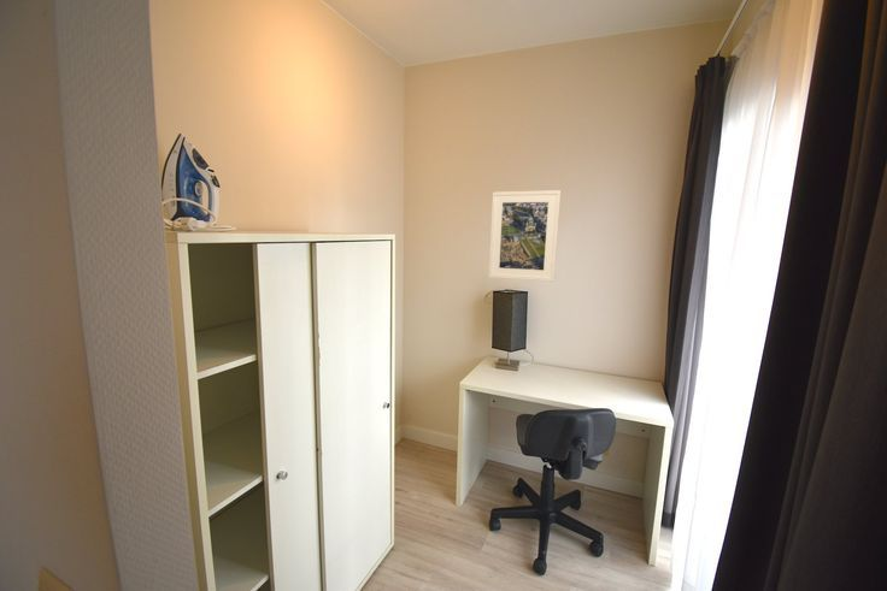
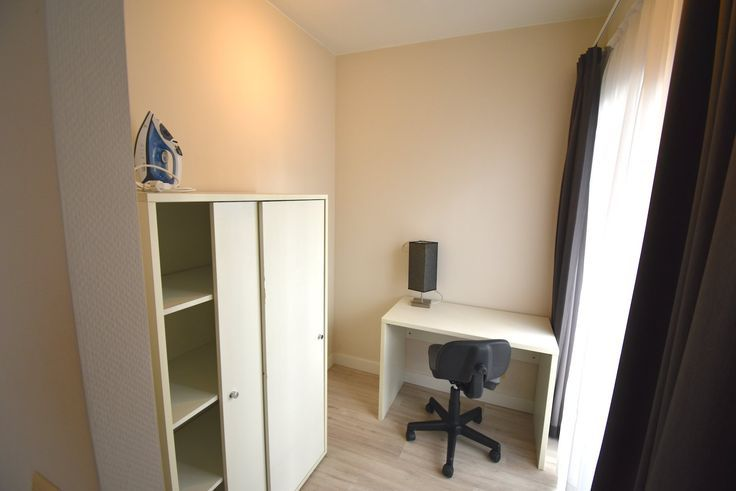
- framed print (523, 236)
